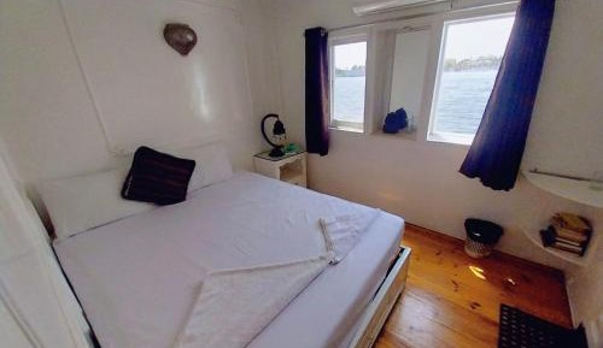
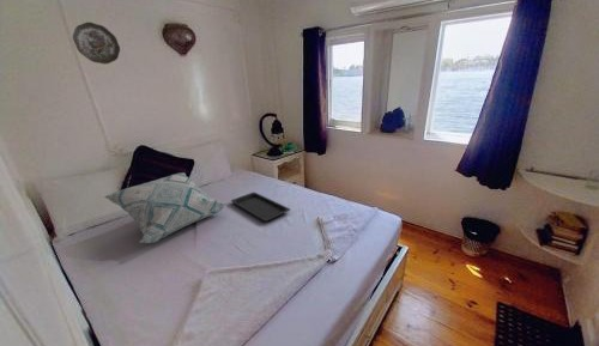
+ serving tray (259, 206)
+ decorative plate (97, 43)
+ decorative pillow (168, 202)
